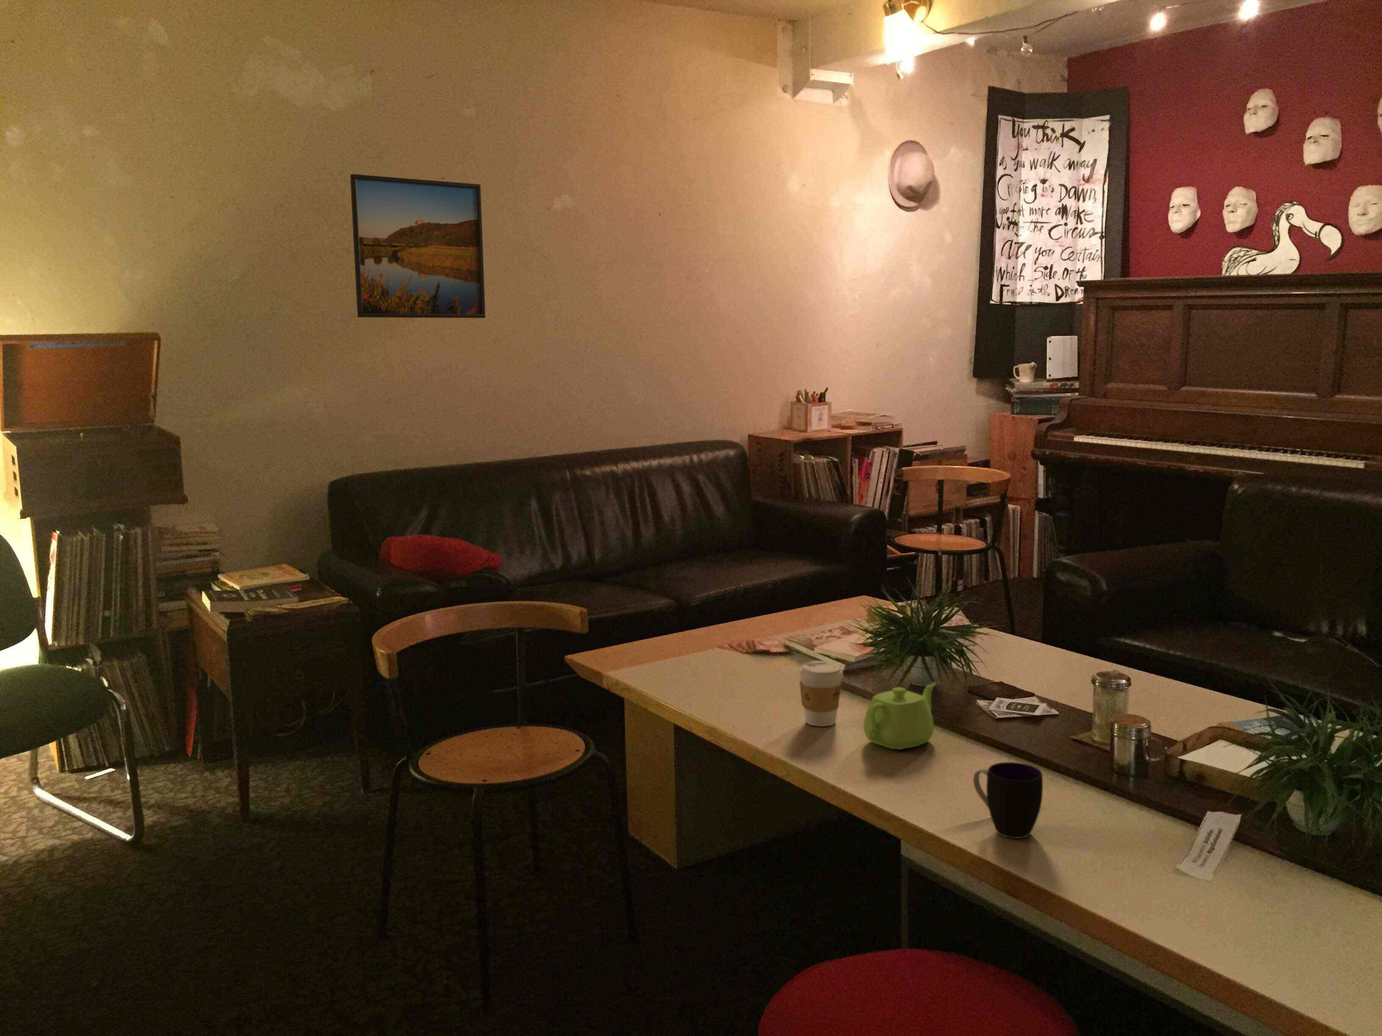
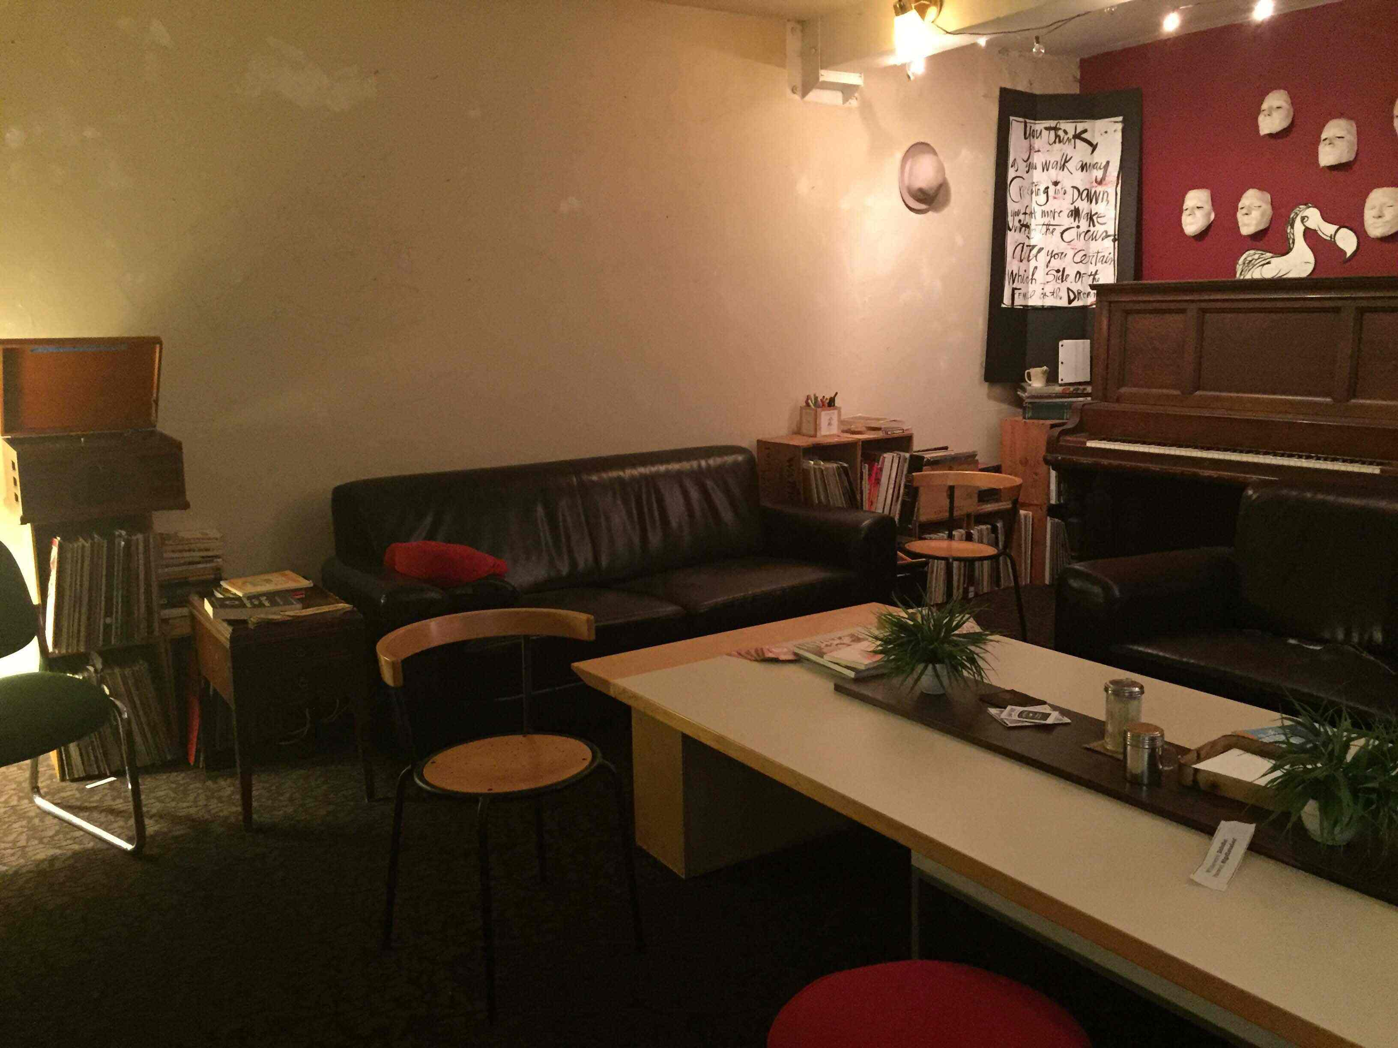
- teapot (903, 714)
- coffee cup (820, 693)
- cup (1004, 798)
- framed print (420, 249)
